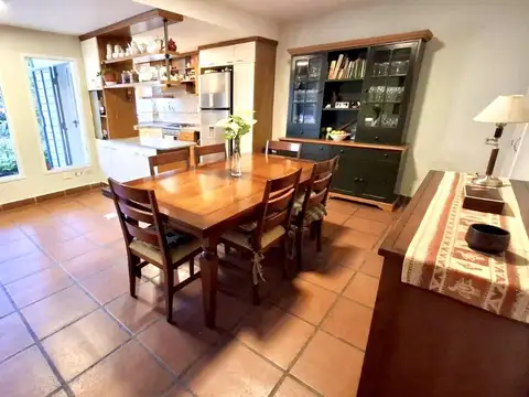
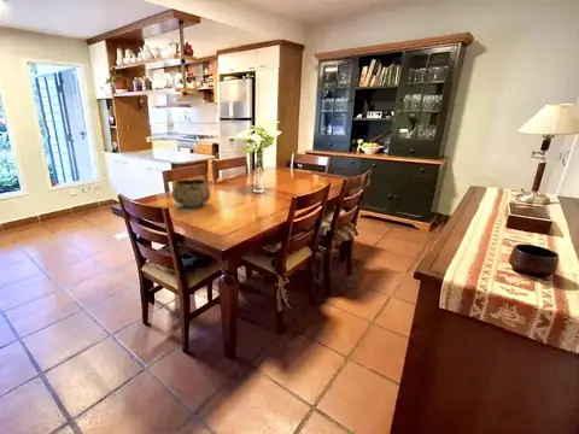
+ decorative bowl (191, 193)
